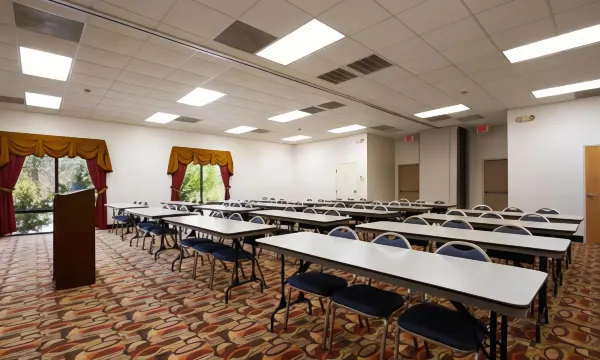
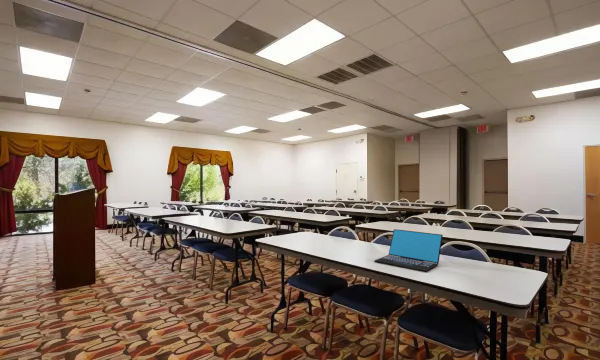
+ laptop (408, 248)
